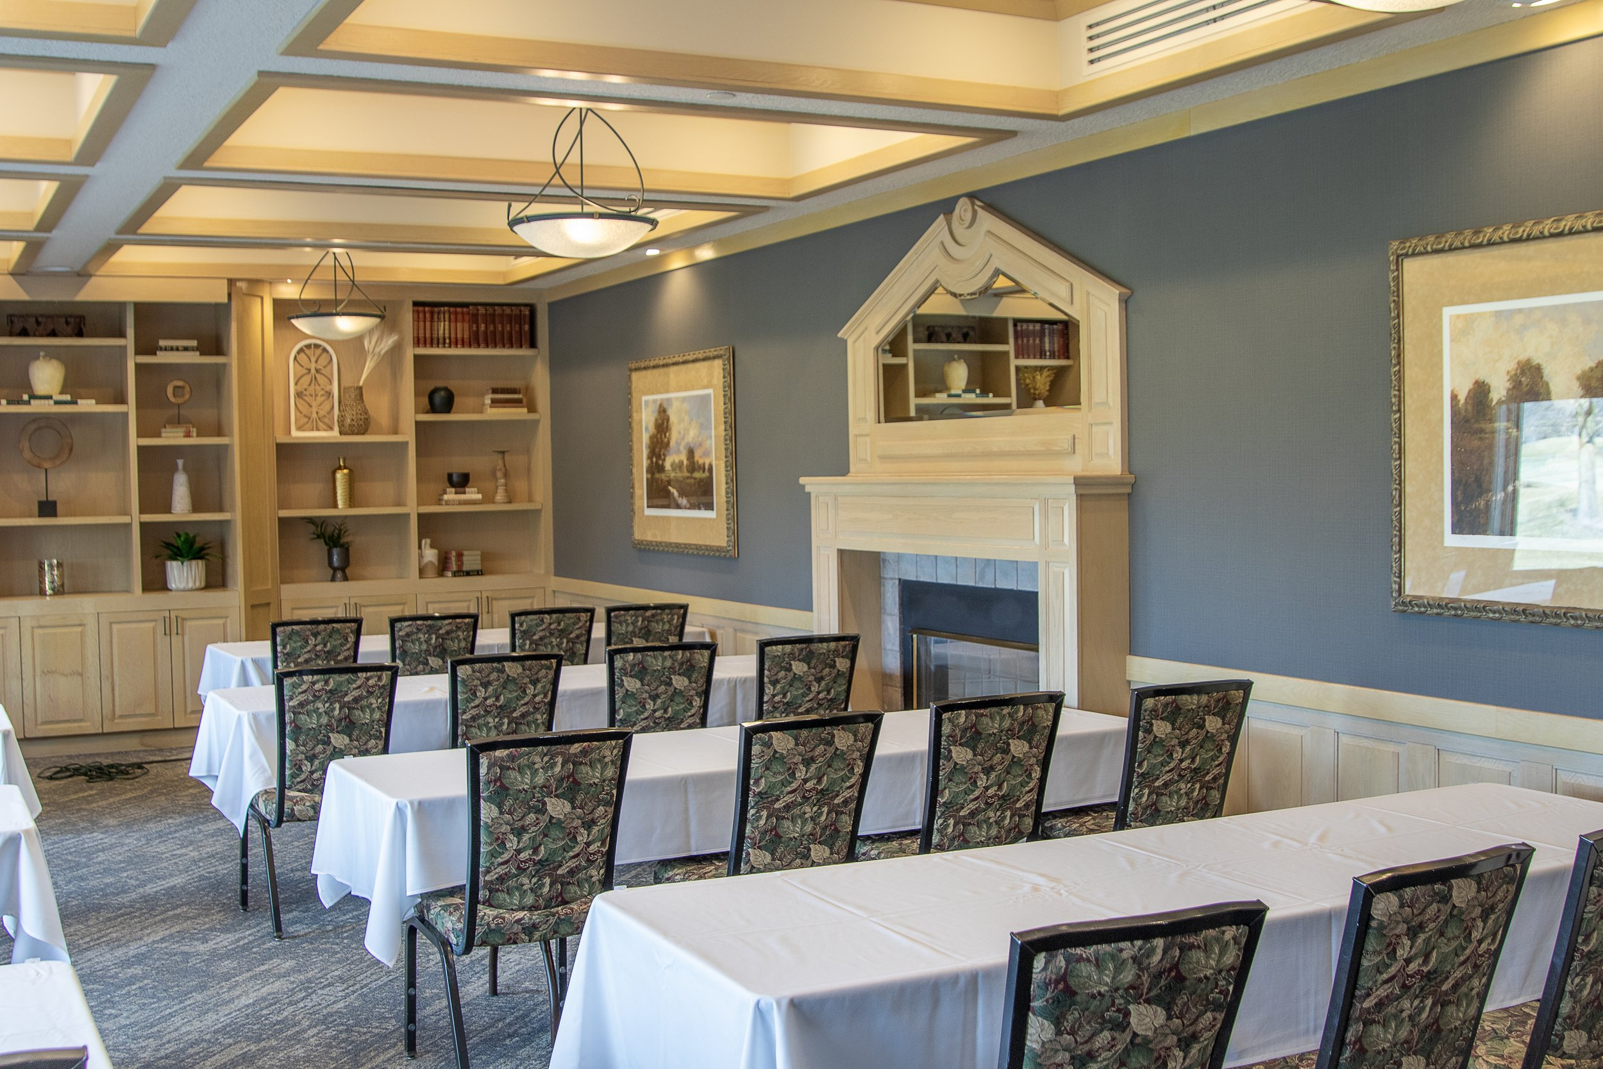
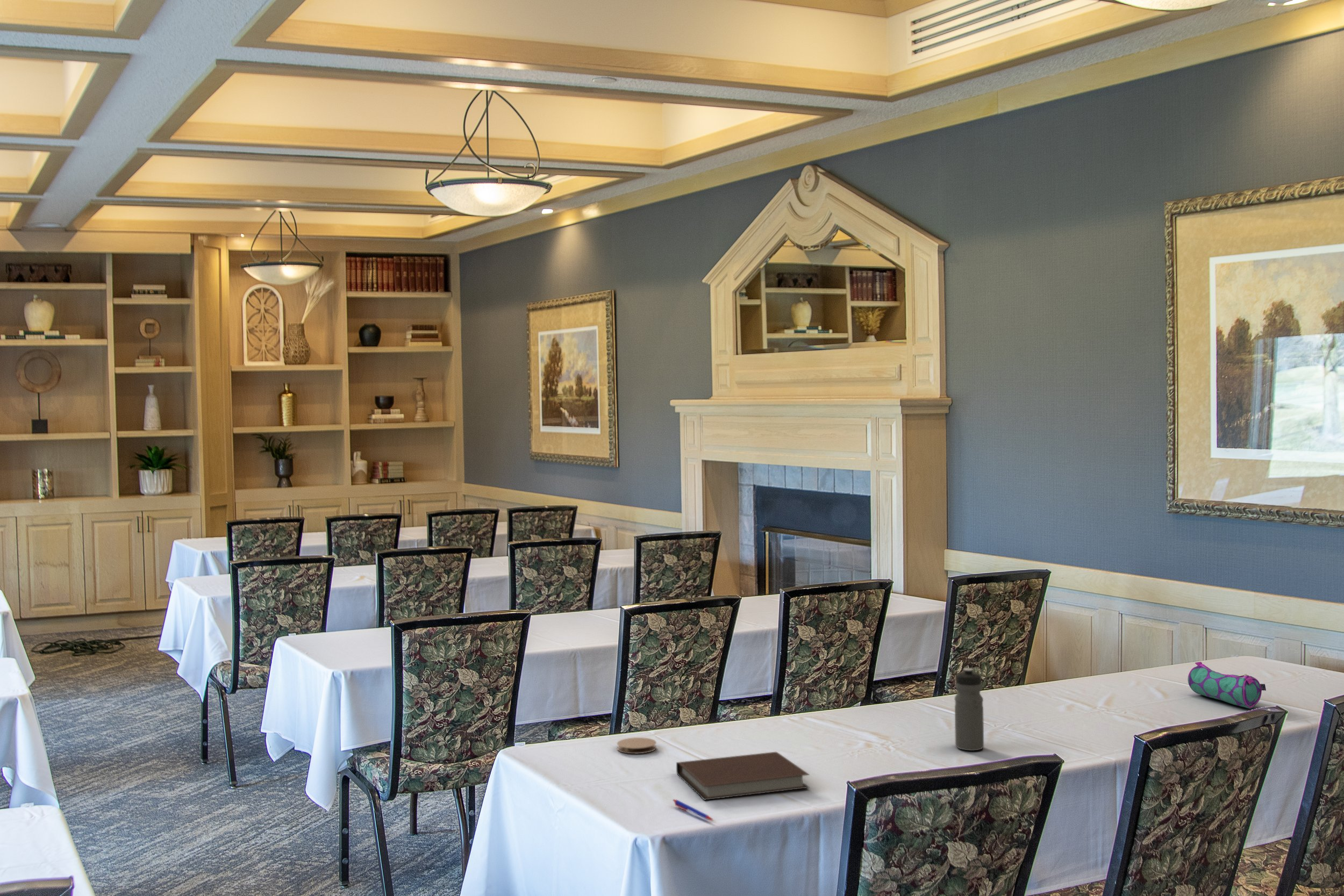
+ pencil case (1225, 685)
+ pen (693, 809)
+ notebook (741, 774)
+ water bottle (969, 707)
+ coaster (637, 746)
